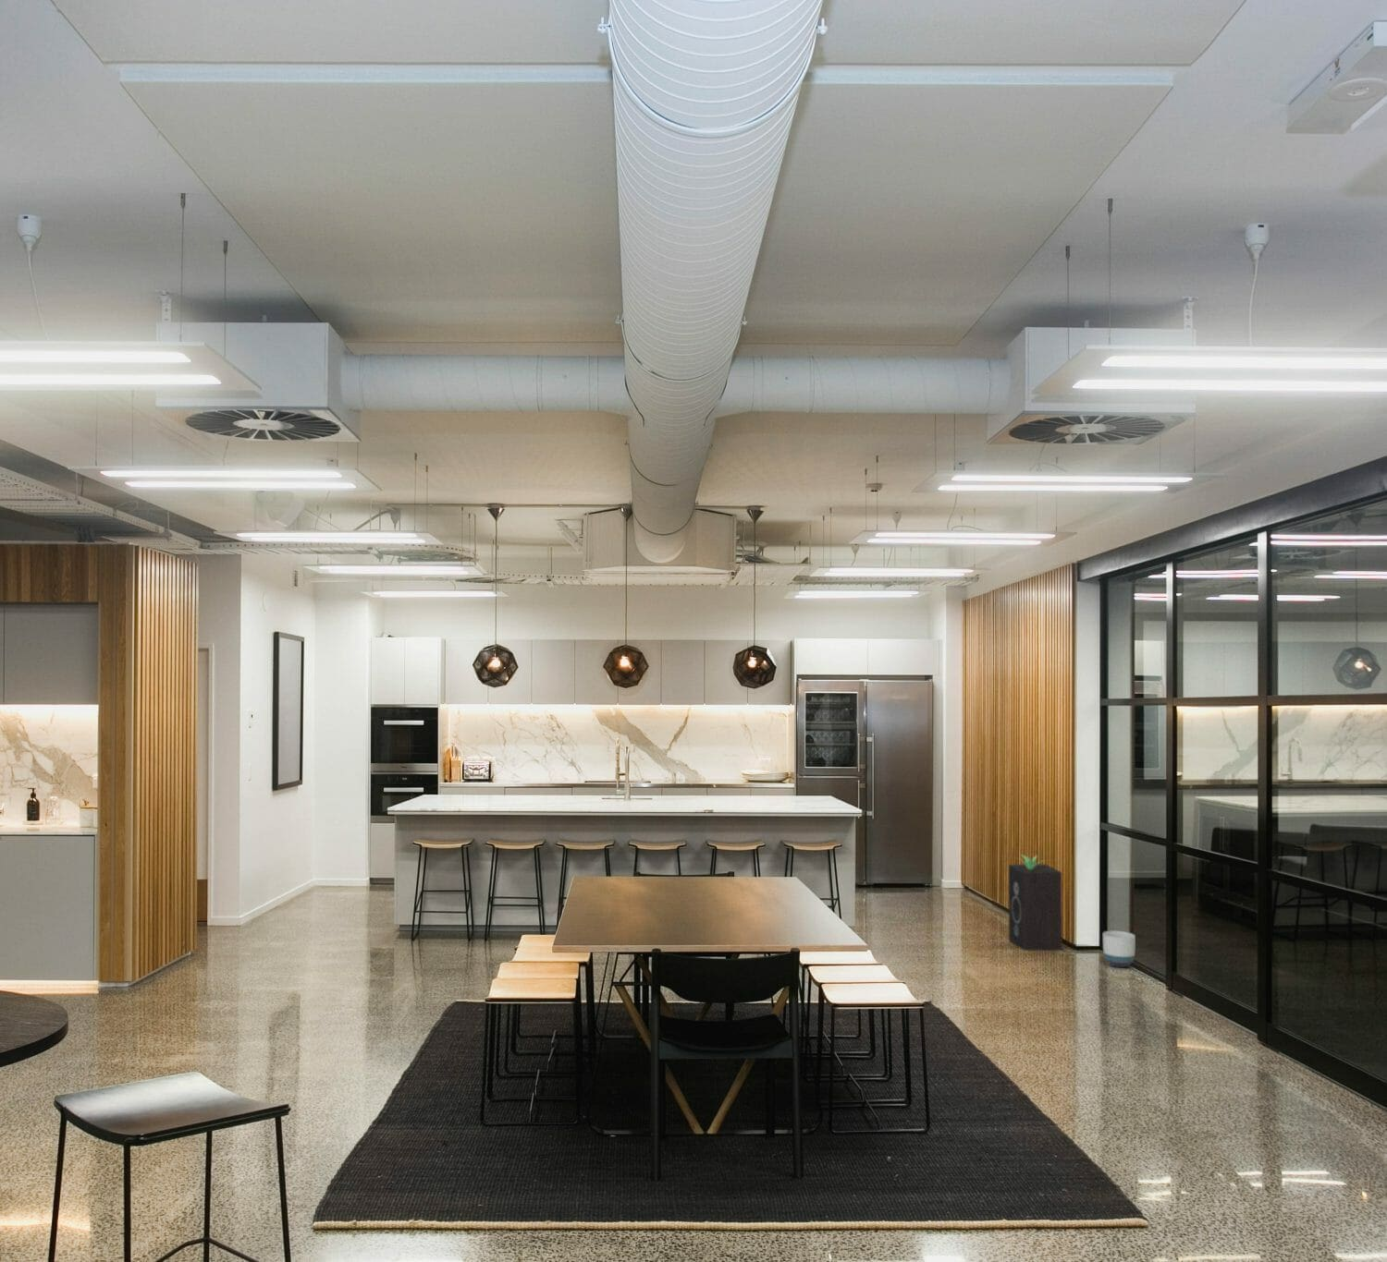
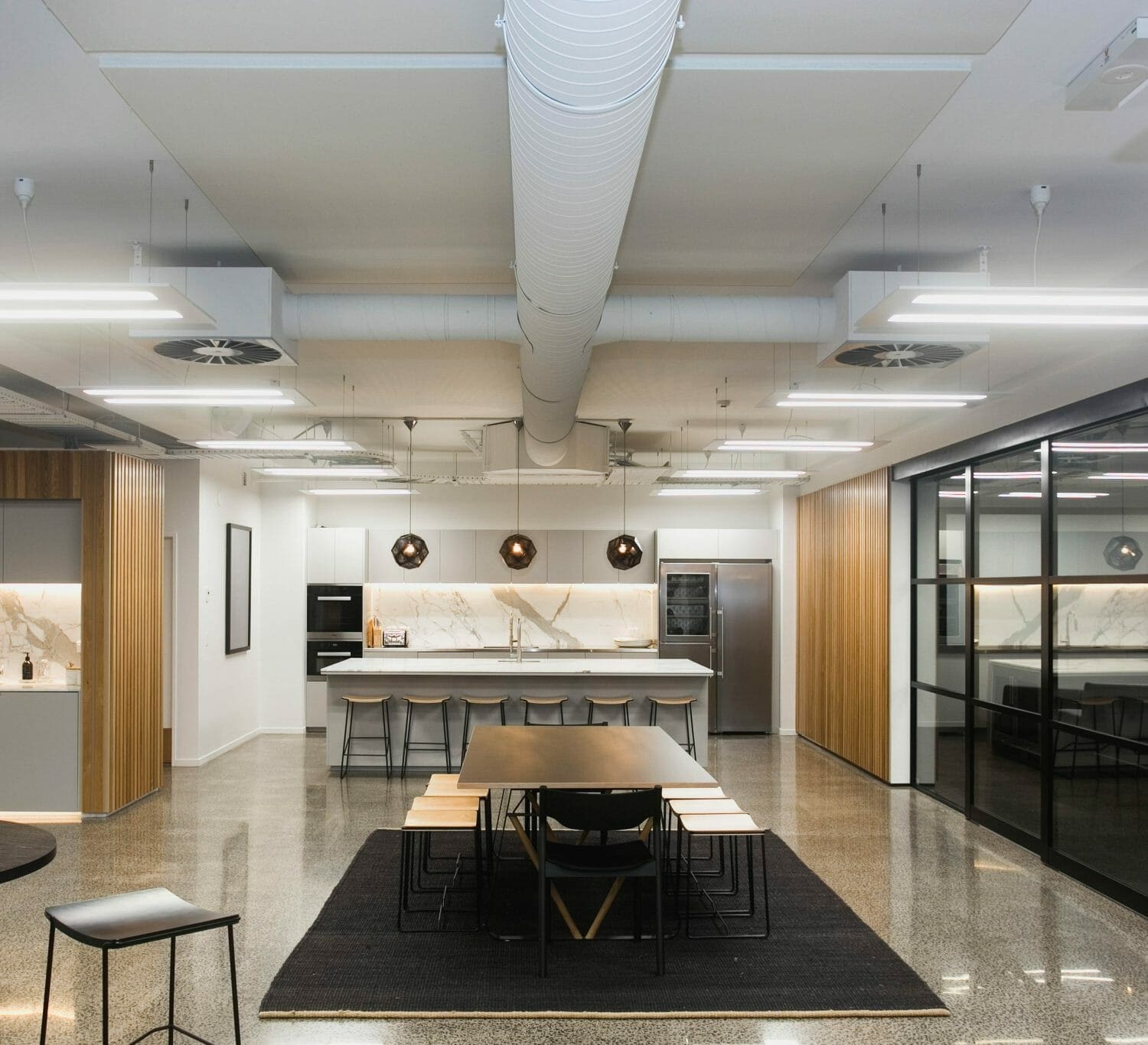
- succulent plant (1028, 861)
- planter (1119, 949)
- speaker (1034, 906)
